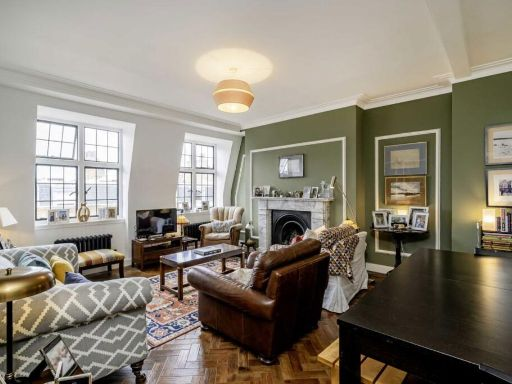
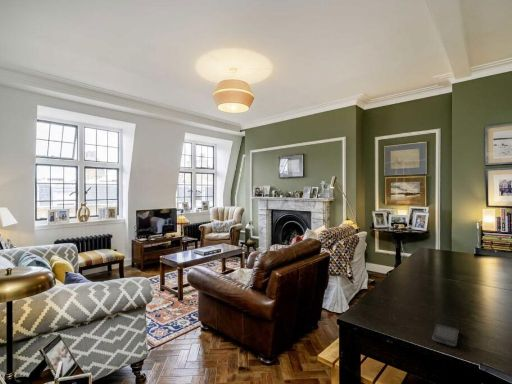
+ smartphone (445, 334)
